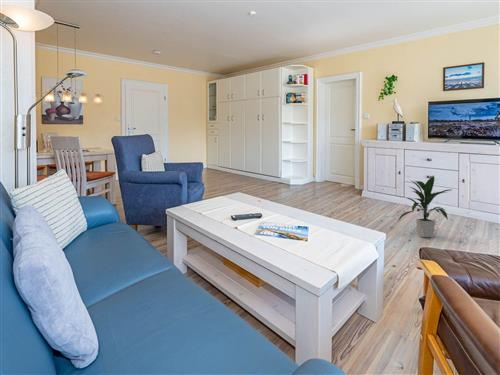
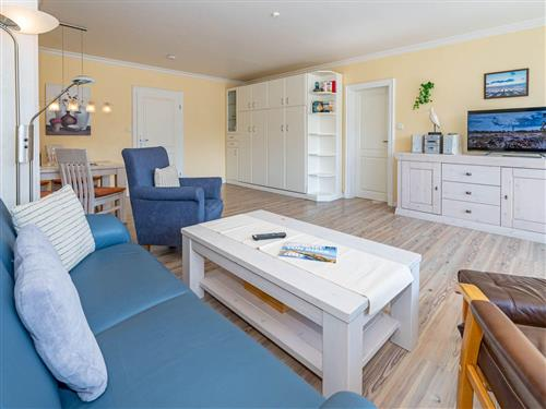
- indoor plant (423, 205)
